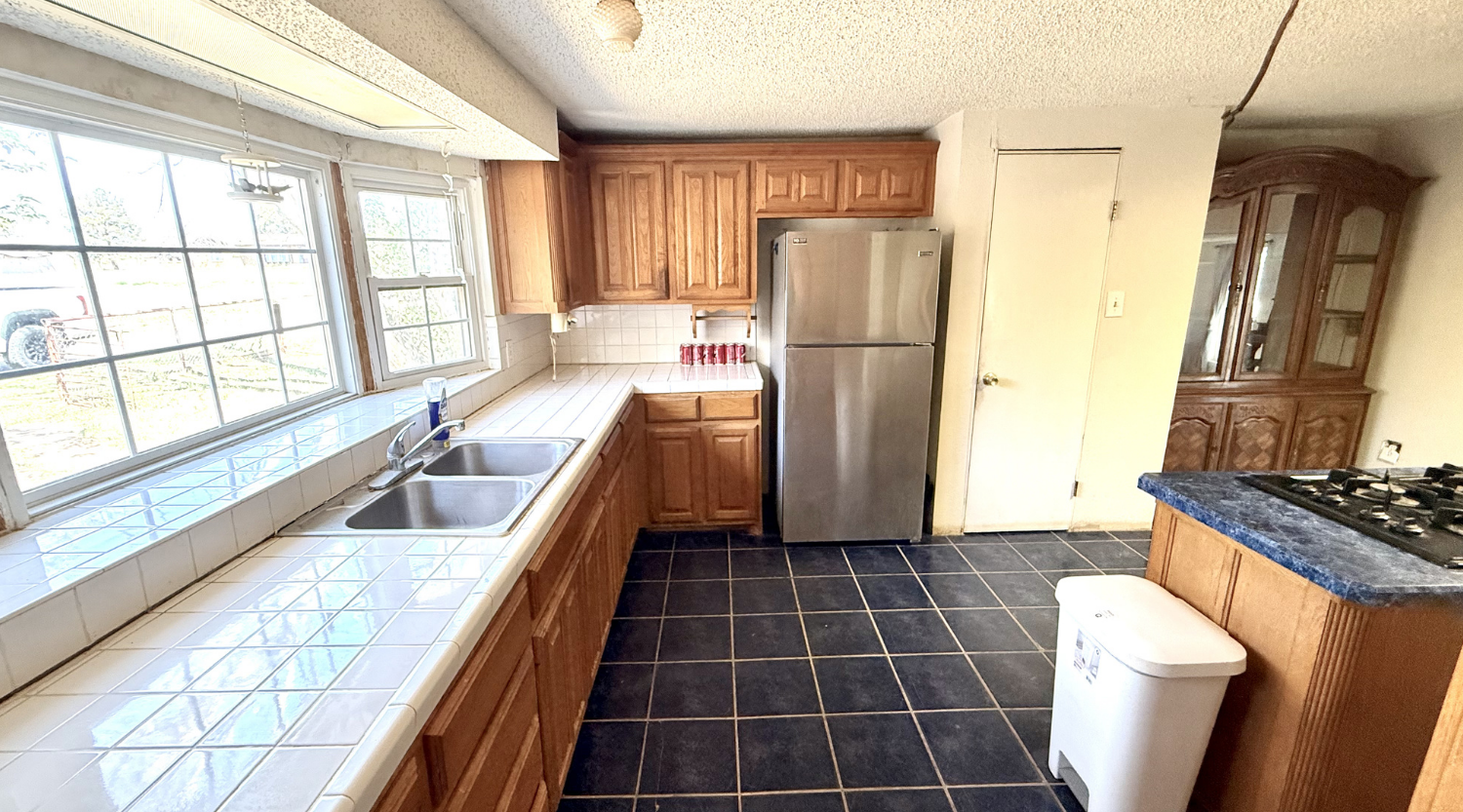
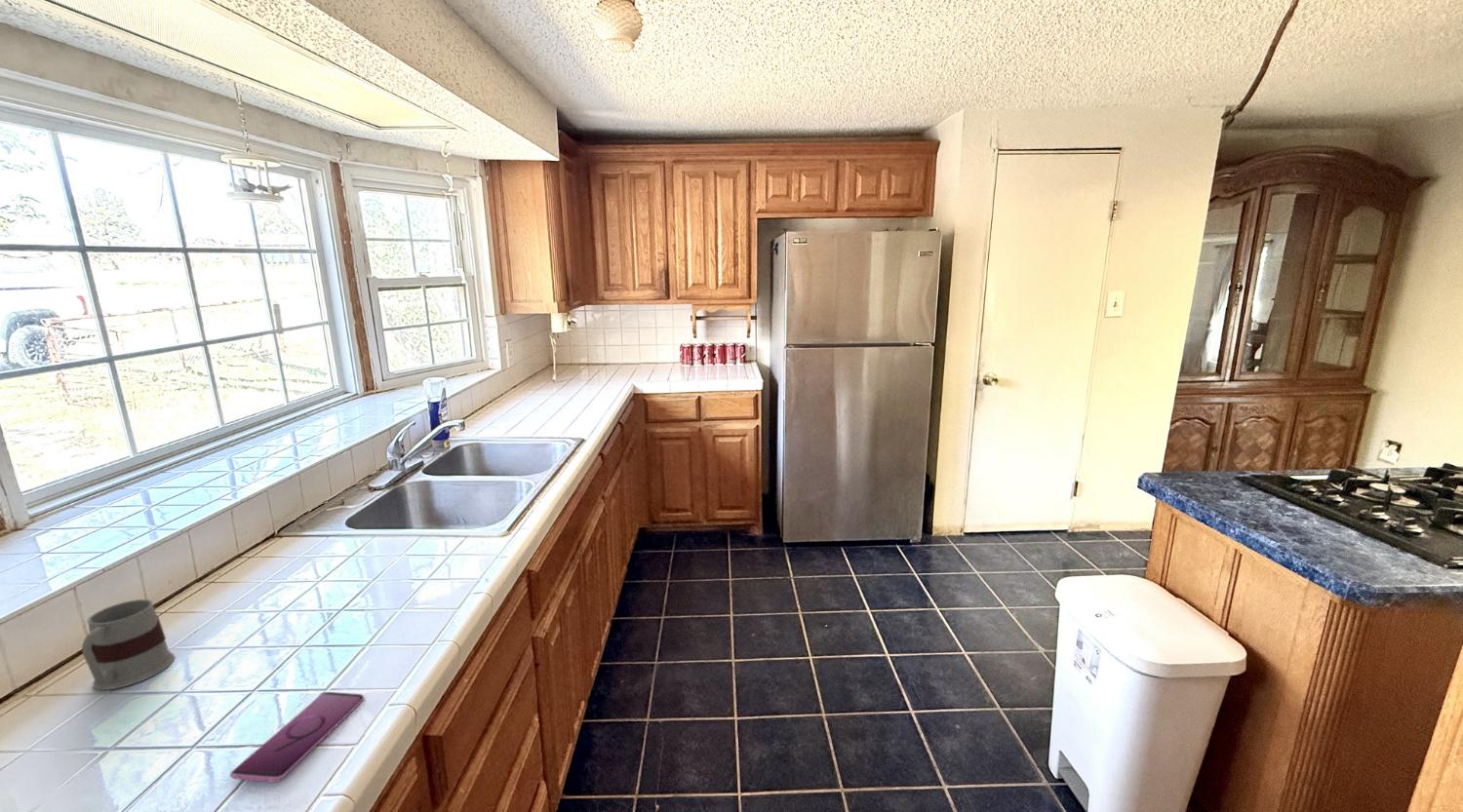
+ smartphone (302, 732)
+ mug (121, 646)
